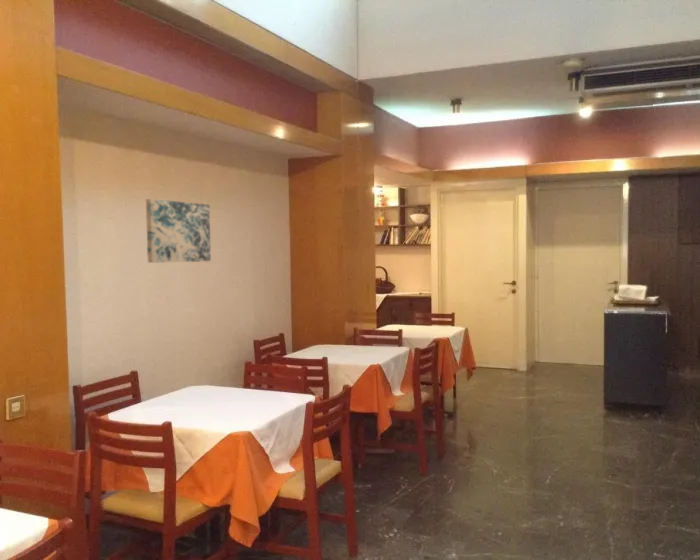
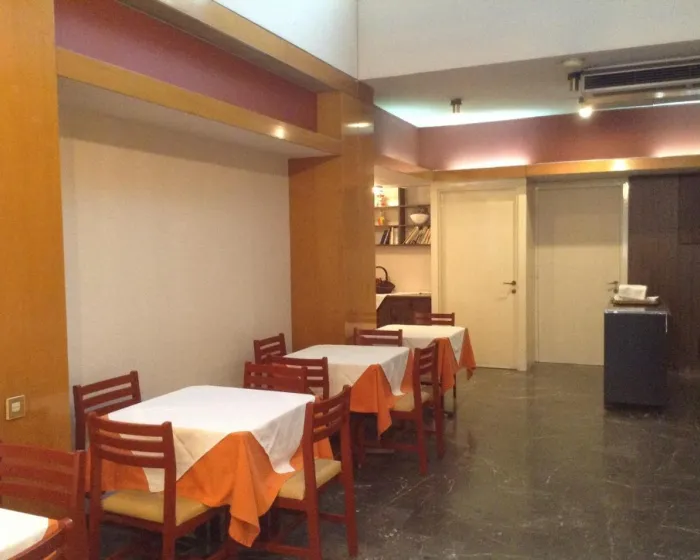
- wall art (180, 232)
